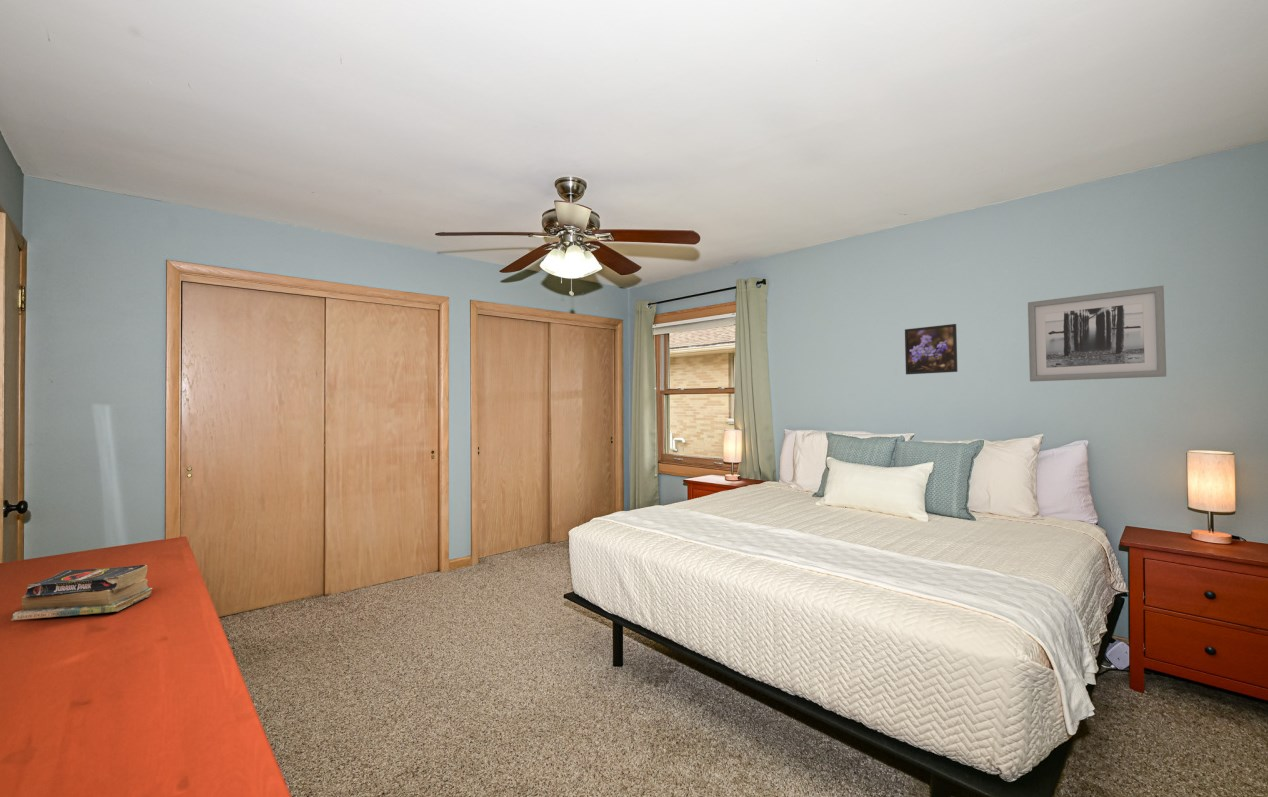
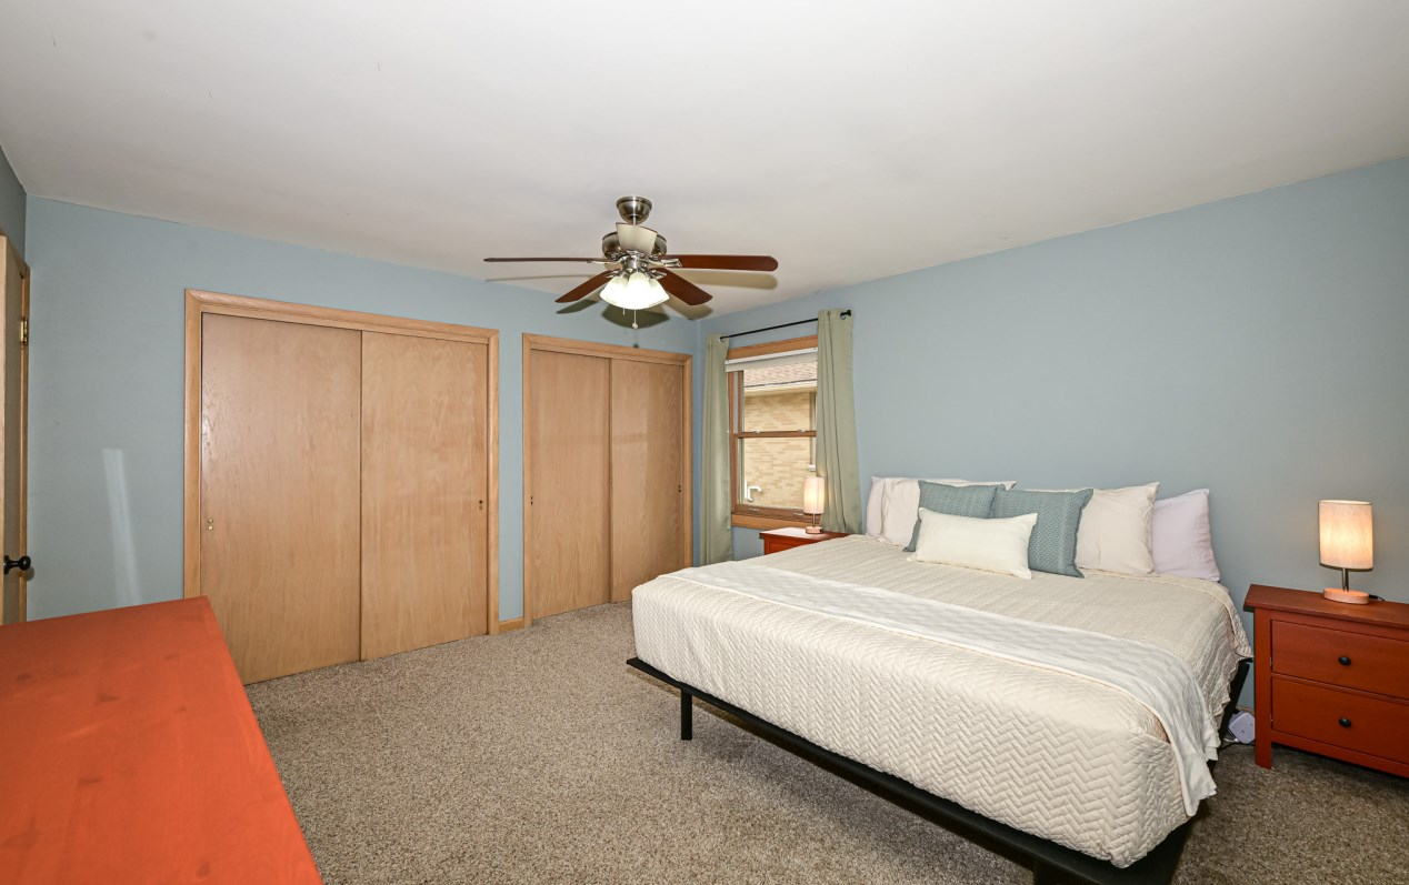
- books (86, 590)
- wall art (1092, 336)
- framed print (930, 349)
